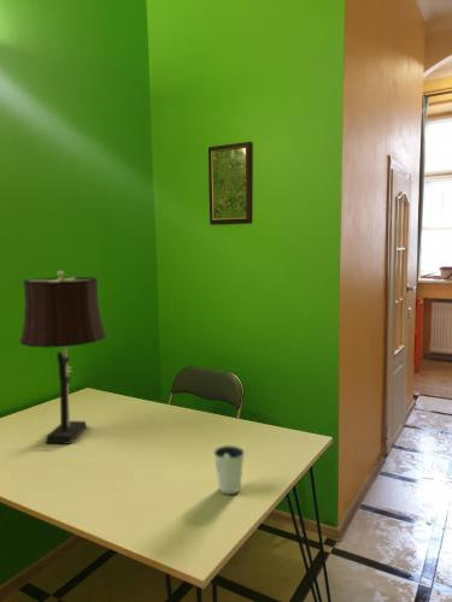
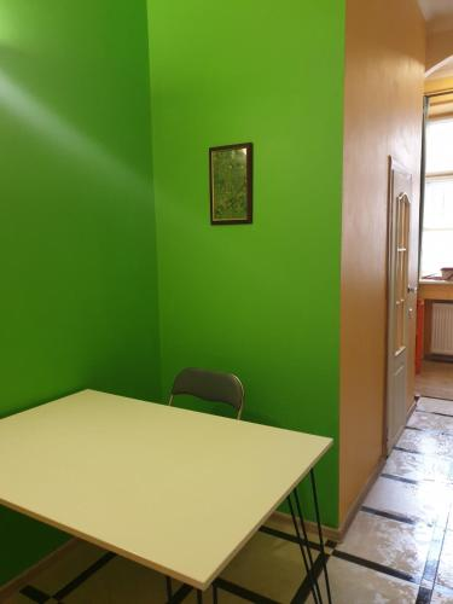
- table lamp (64, 353)
- dixie cup (229, 470)
